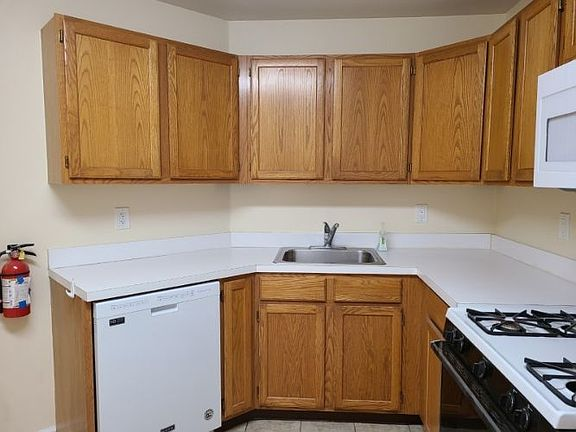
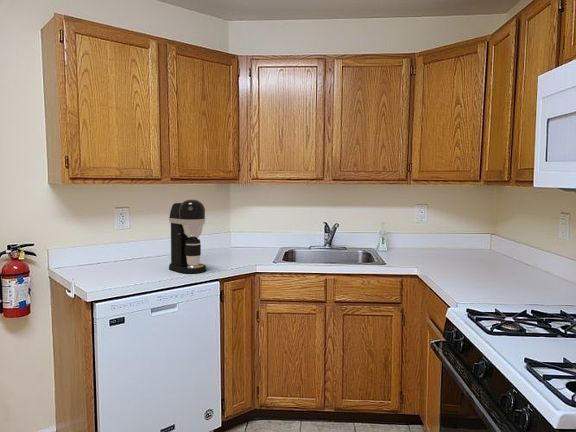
+ coffee maker (187, 234)
